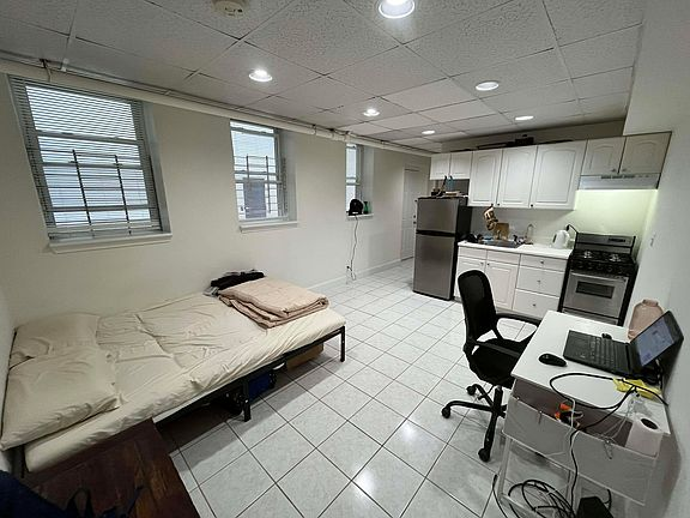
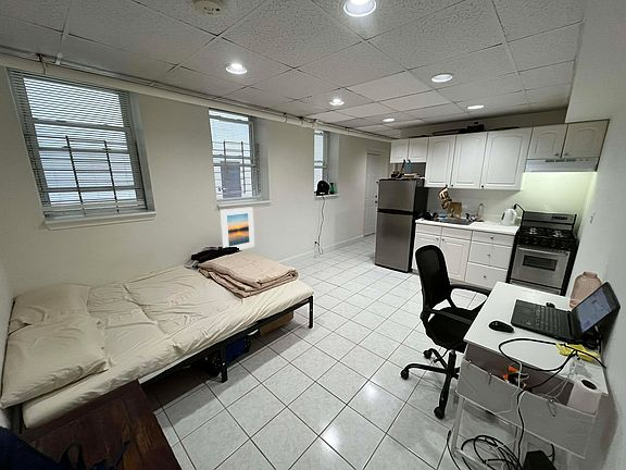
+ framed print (238, 228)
